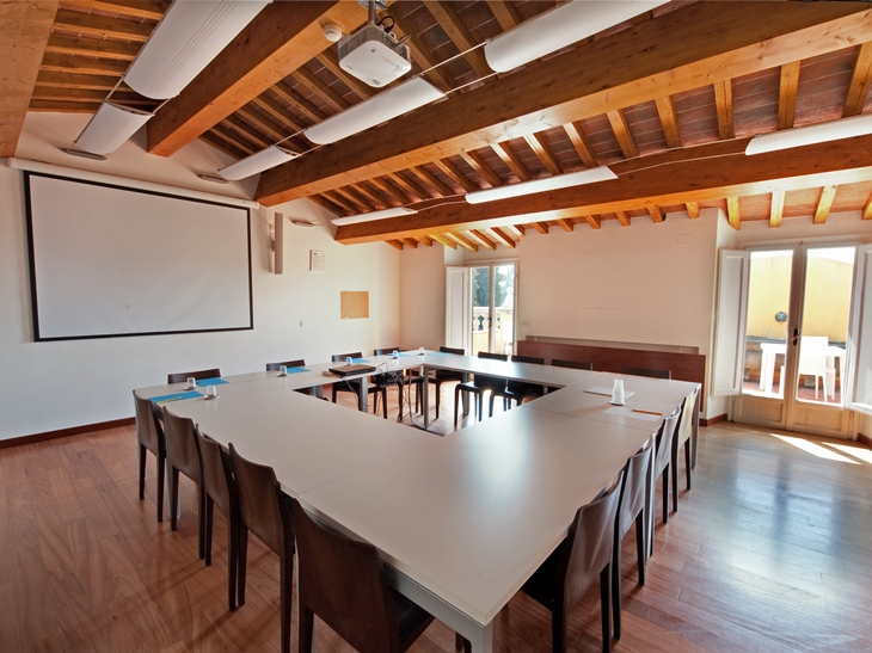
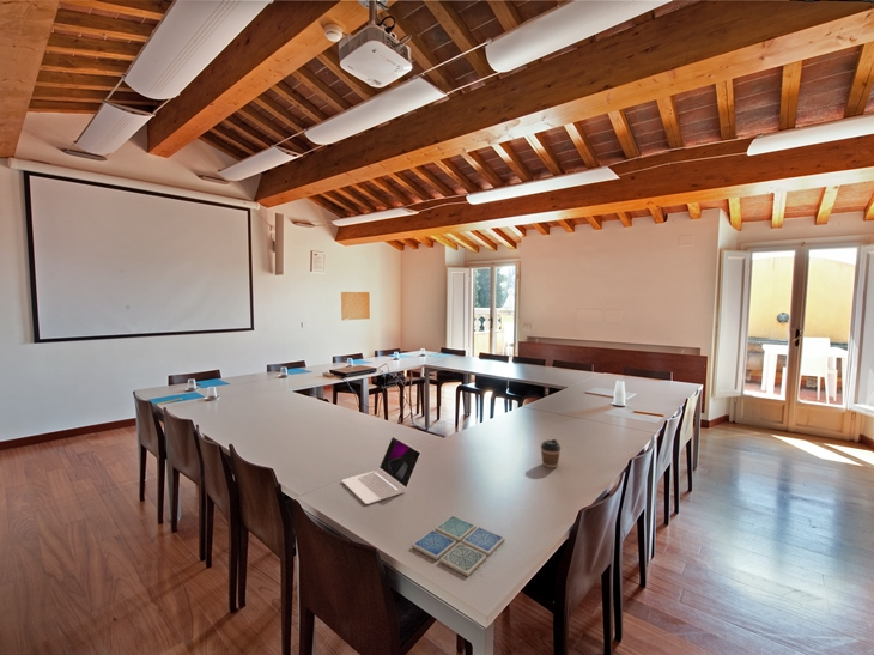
+ laptop (381, 463)
+ coffee cup (550, 453)
+ drink coaster (459, 542)
